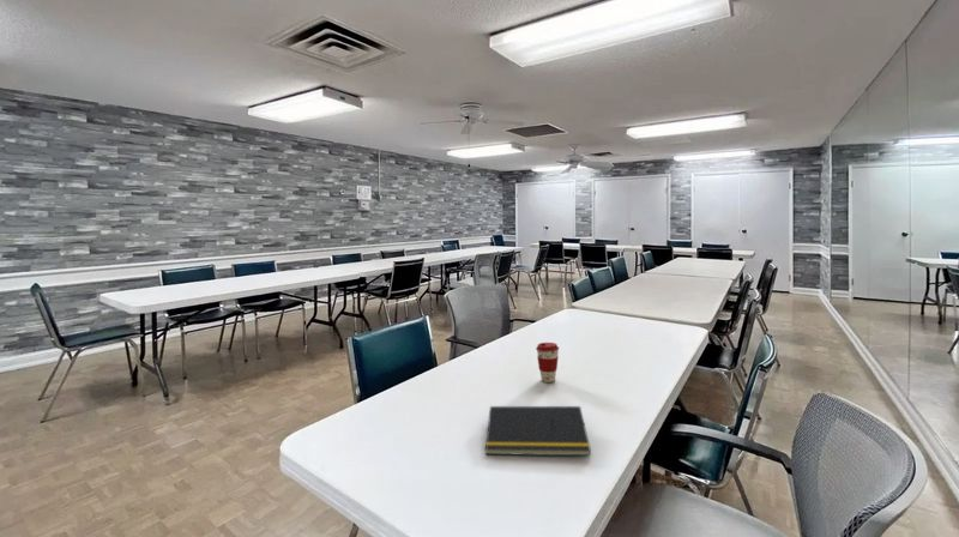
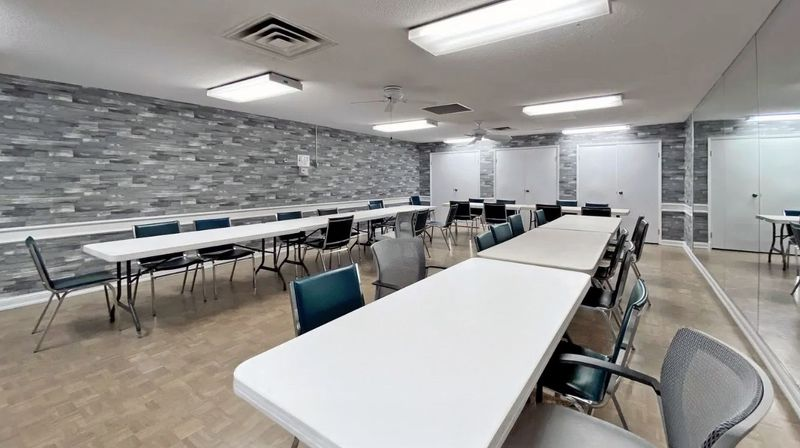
- notepad (536, 428)
- coffee cup (548, 362)
